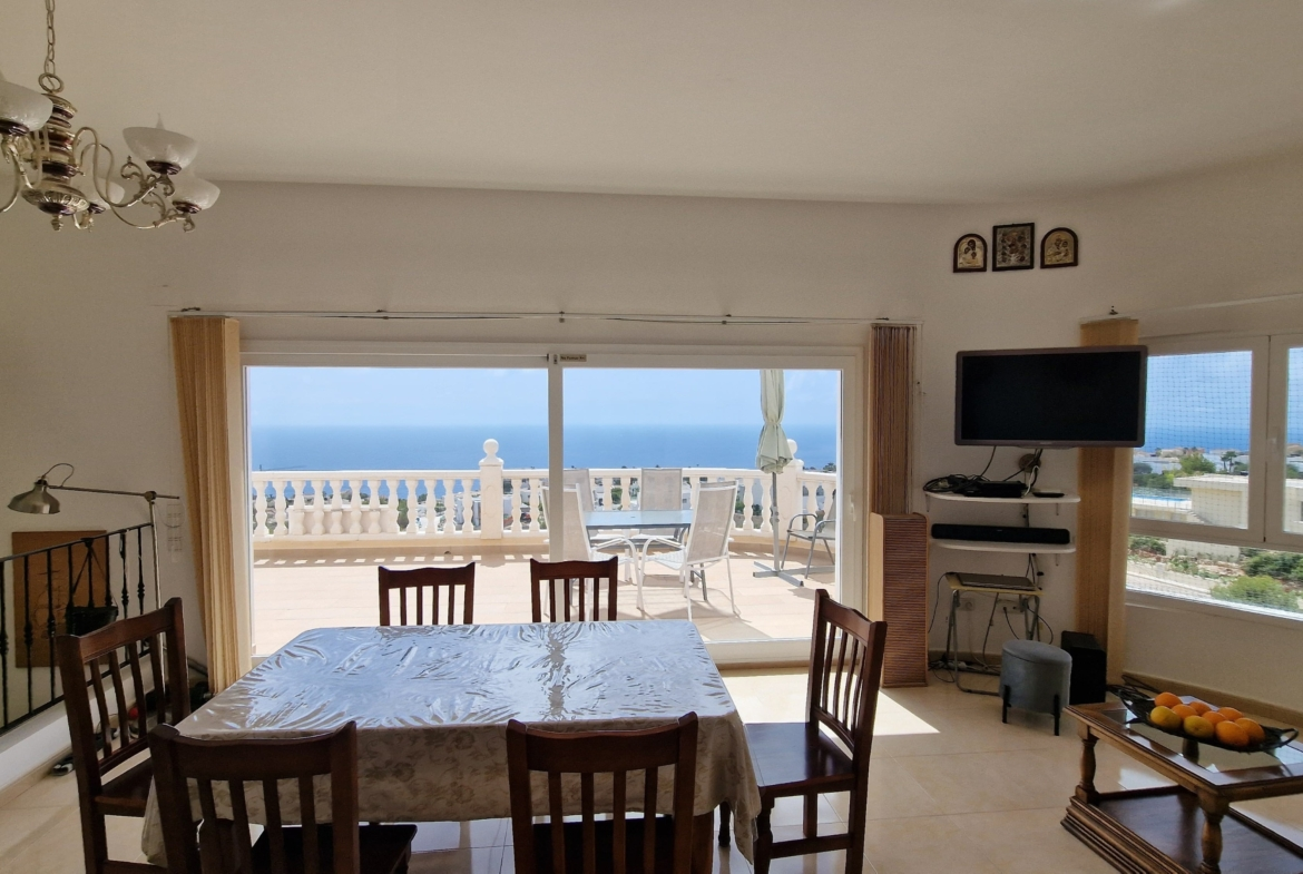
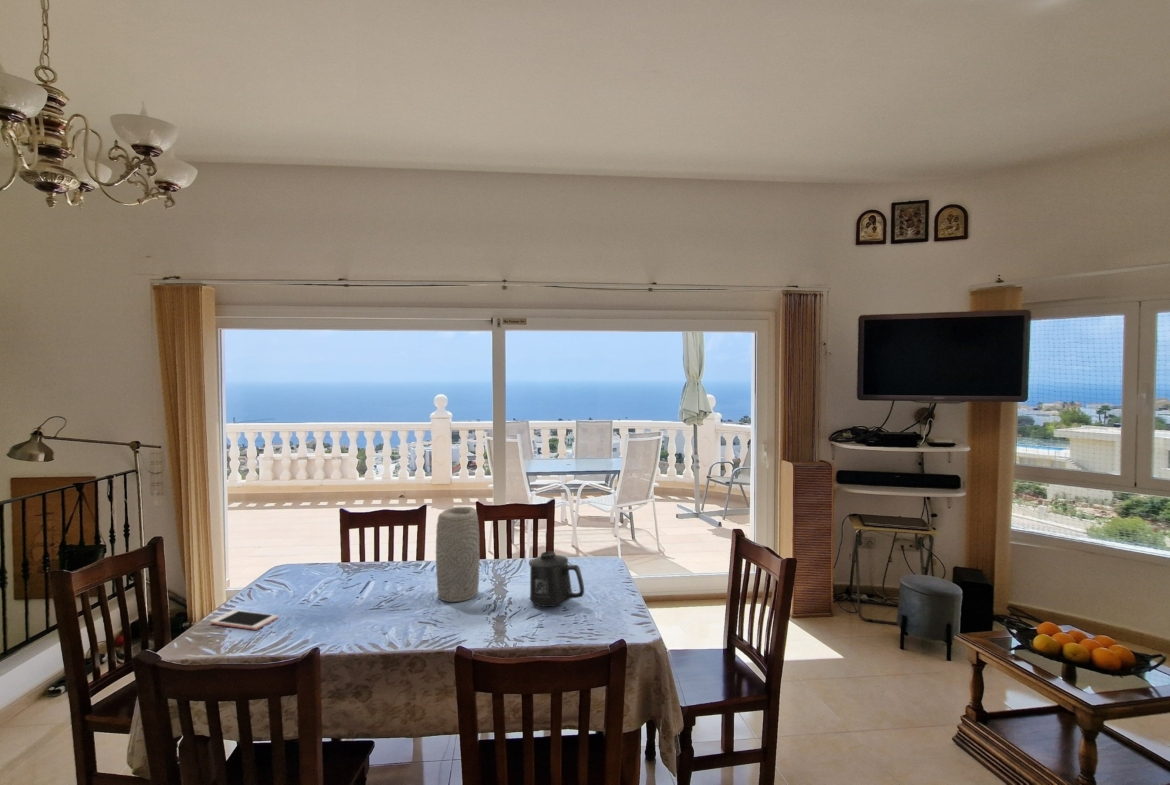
+ cell phone (244, 619)
+ vase (457, 553)
+ mug (556, 577)
